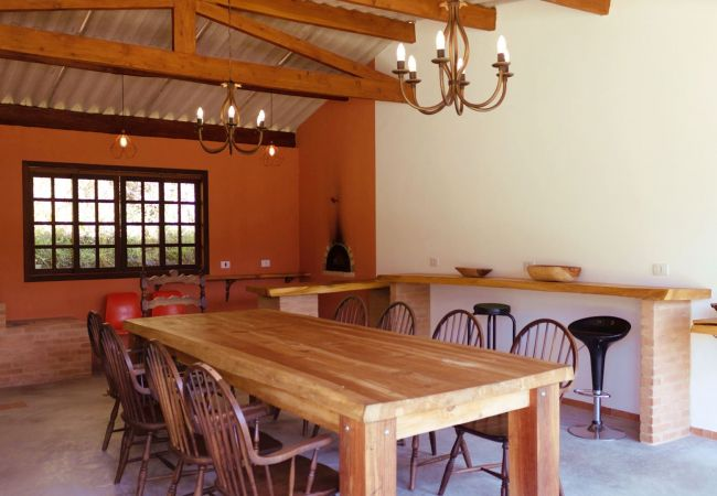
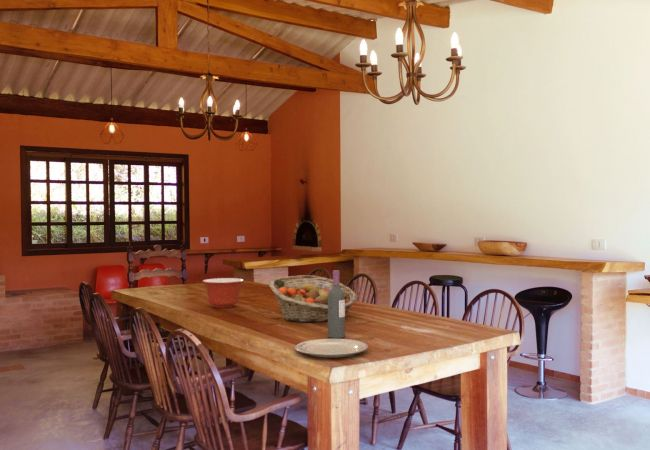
+ wine bottle (336, 303)
+ fruit basket (313, 297)
+ mixing bowl (223, 293)
+ chinaware (331, 348)
